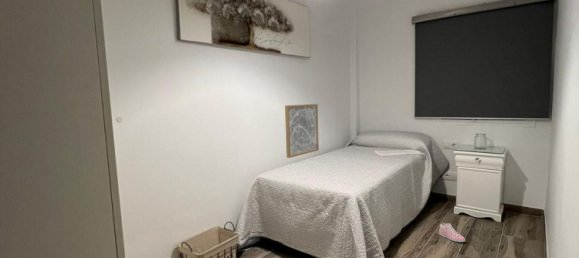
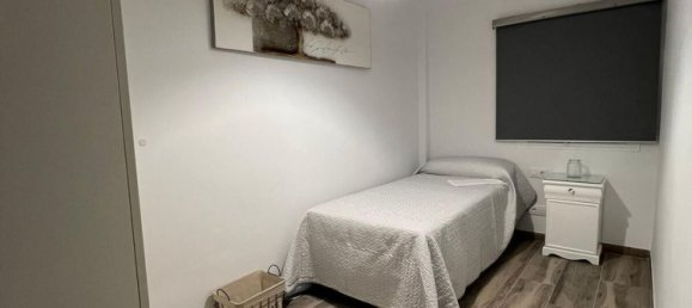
- sneaker (451, 231)
- wall art (302, 129)
